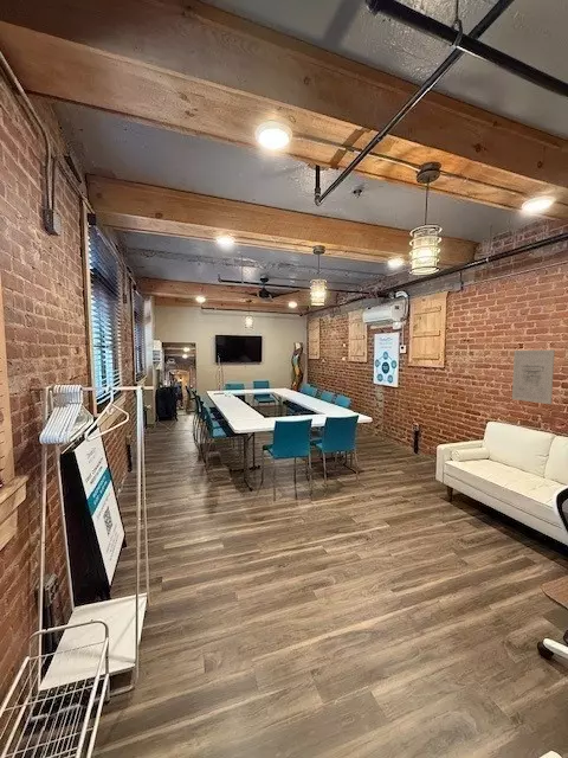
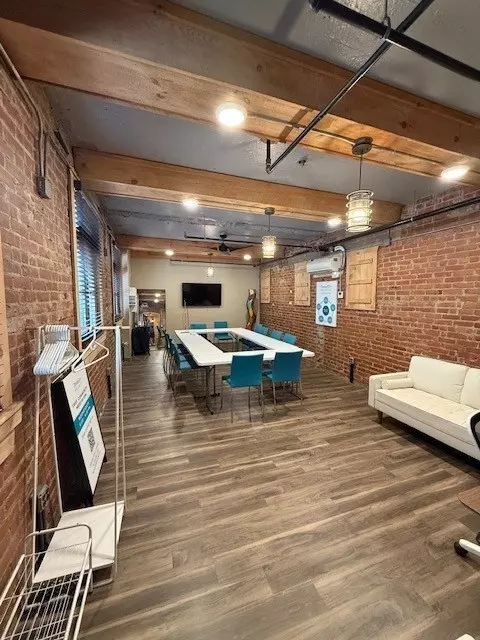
- wall art (531, 375)
